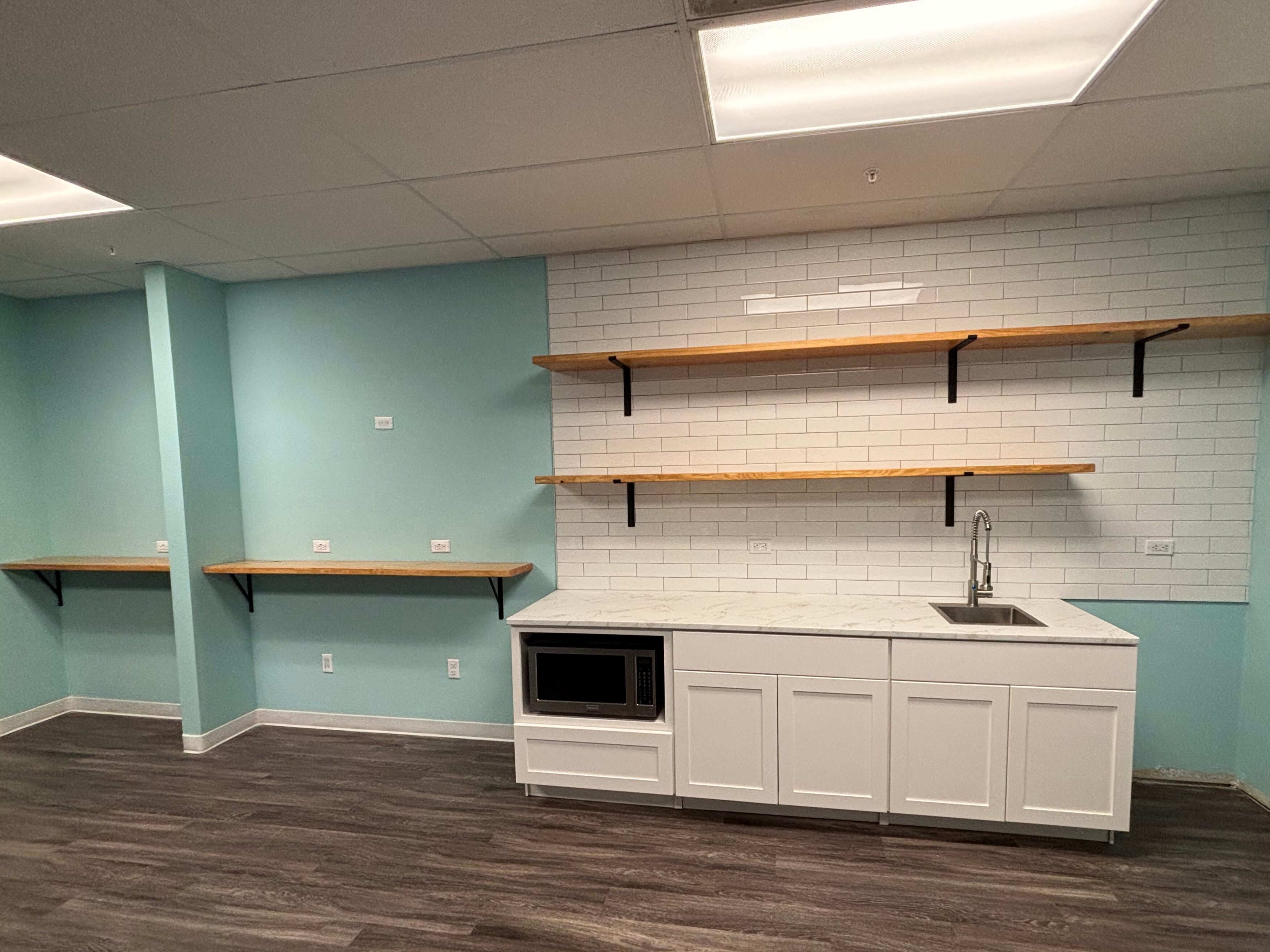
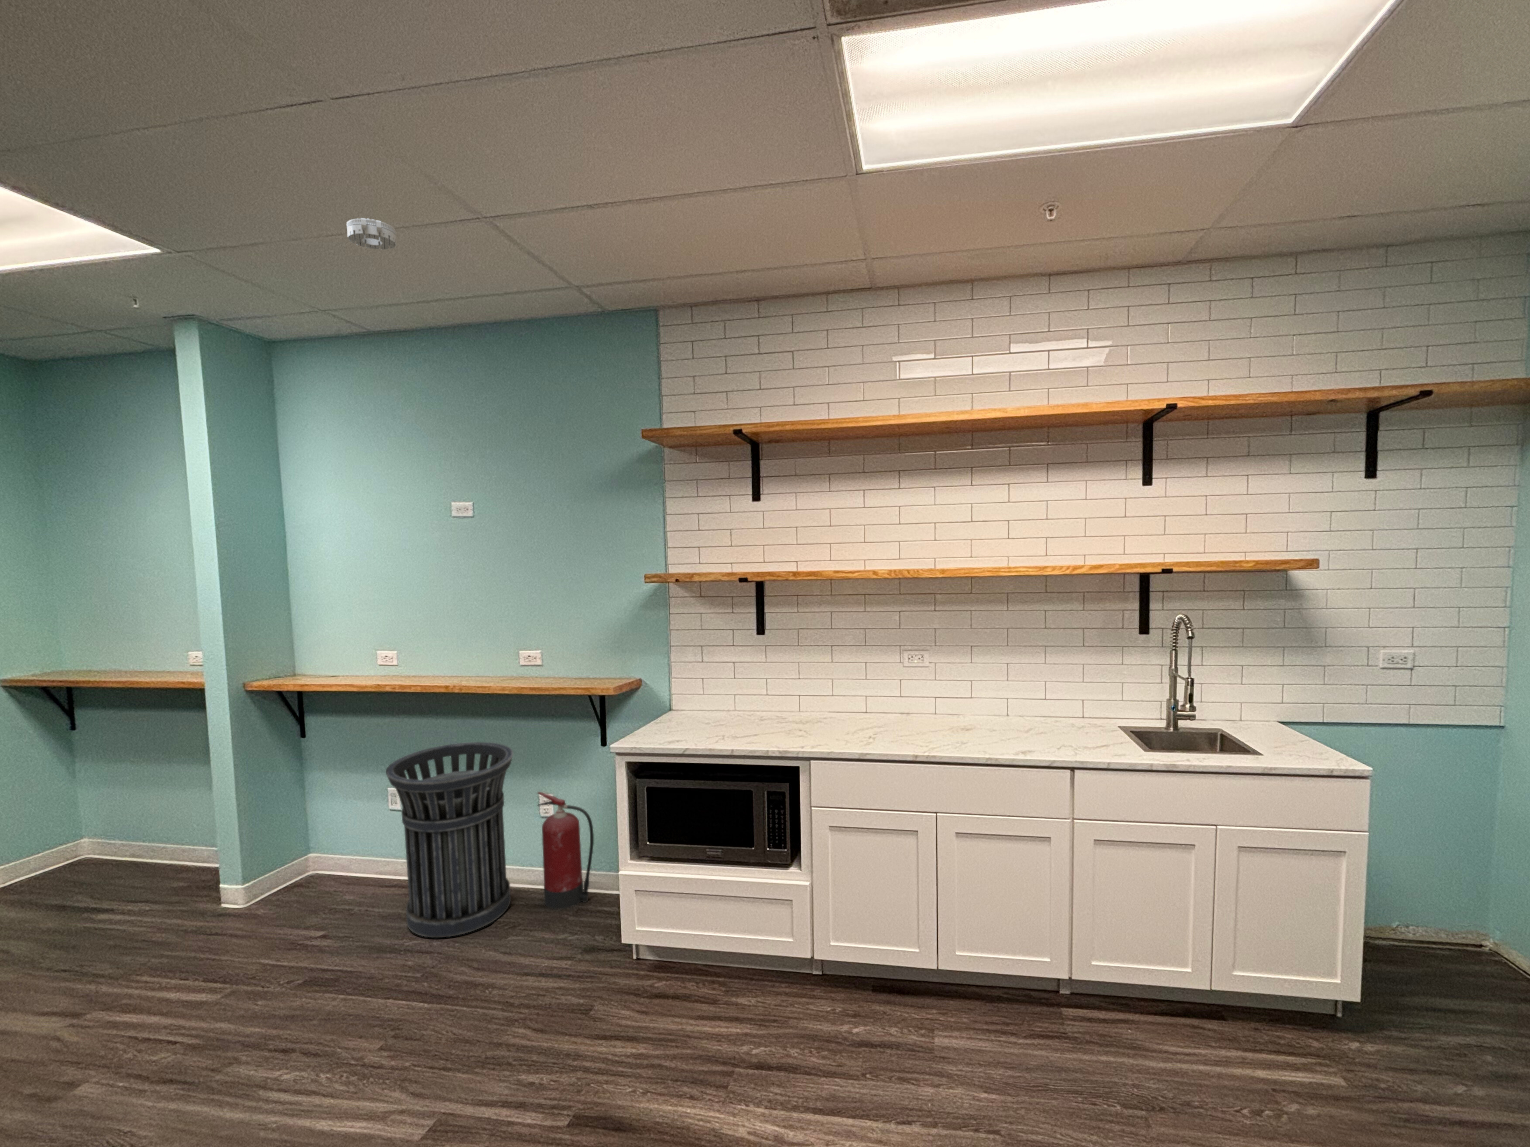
+ trash can (455, 837)
+ fire extinguisher (566, 847)
+ smoke detector (372, 234)
